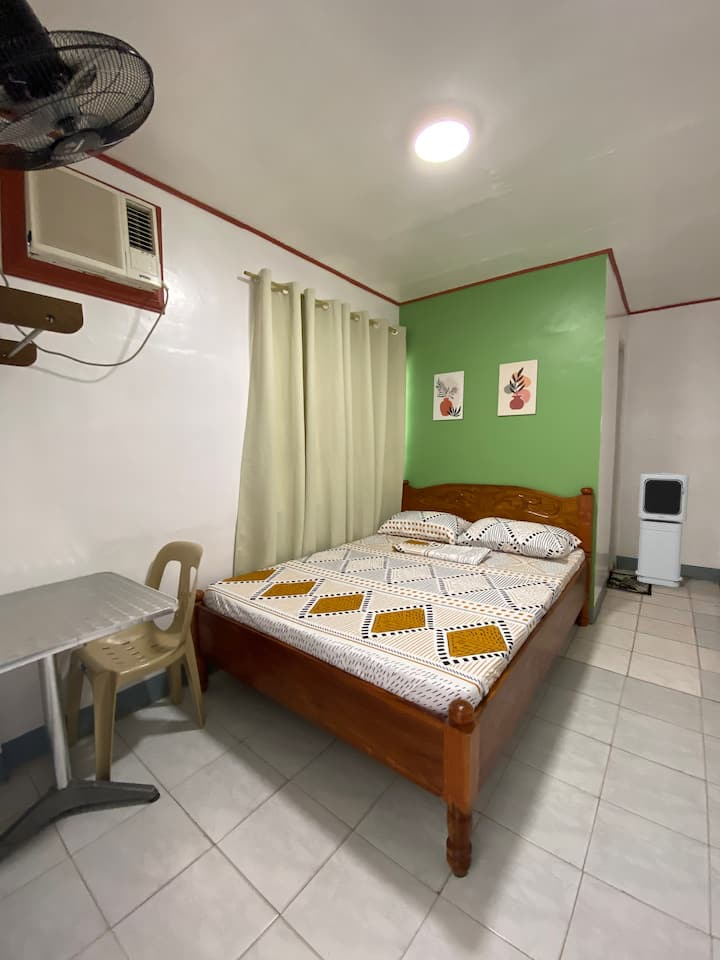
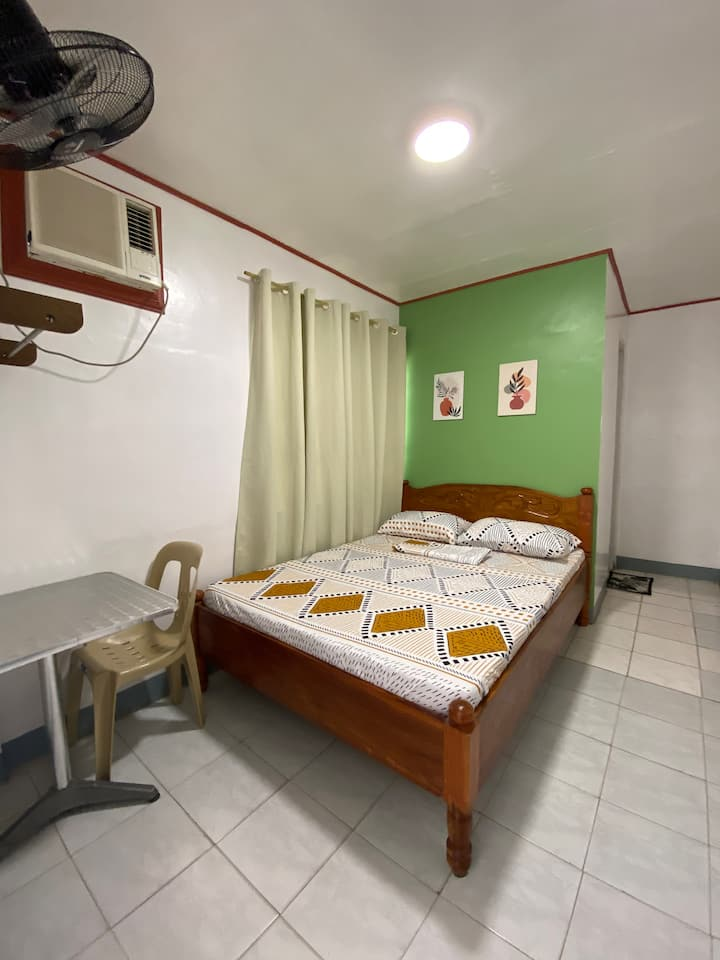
- air purifier (660, 527)
